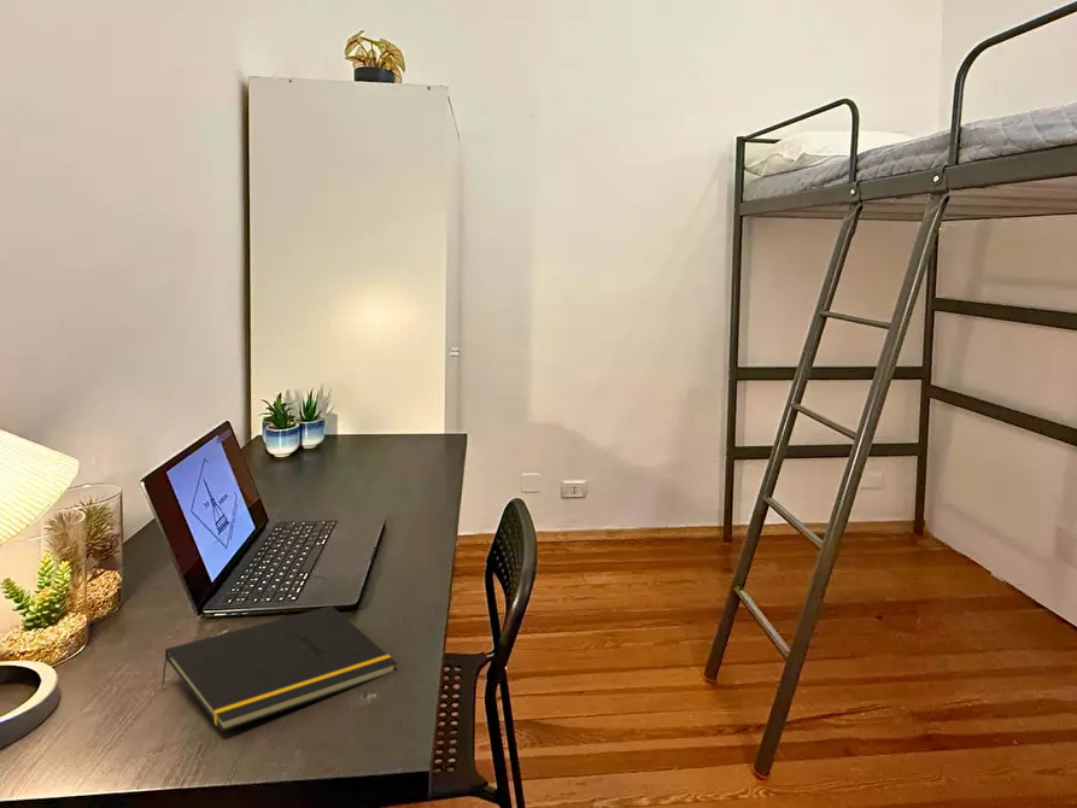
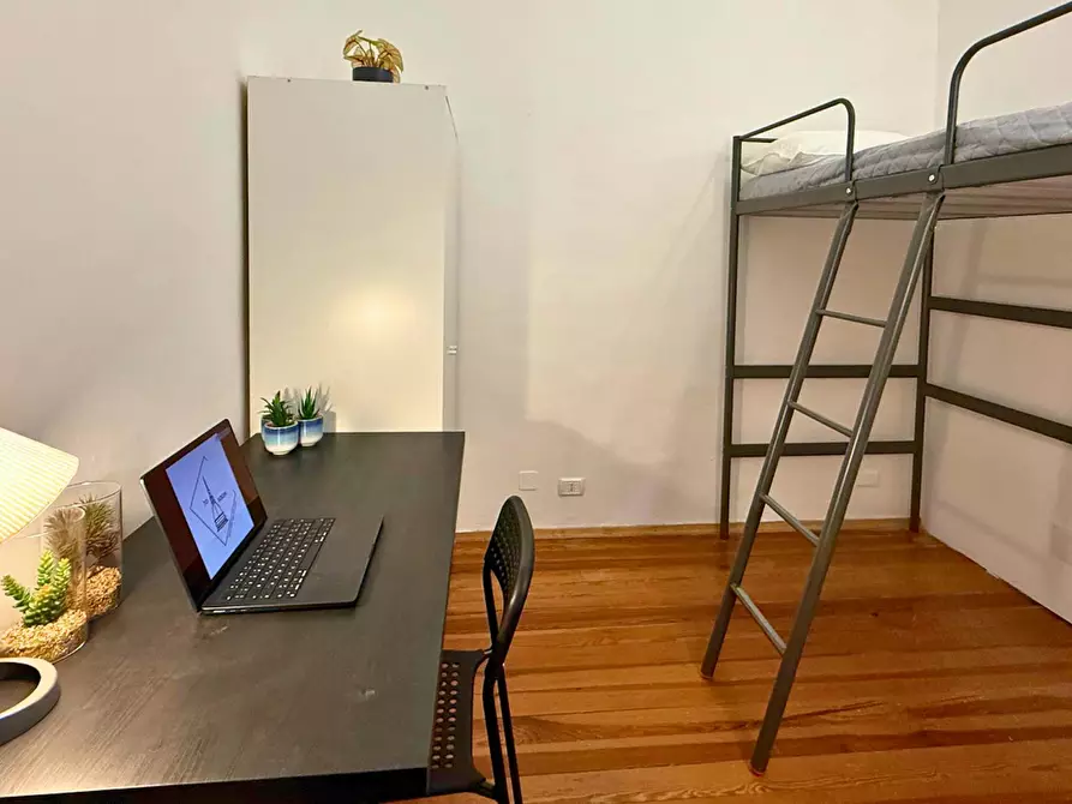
- notepad (283, 660)
